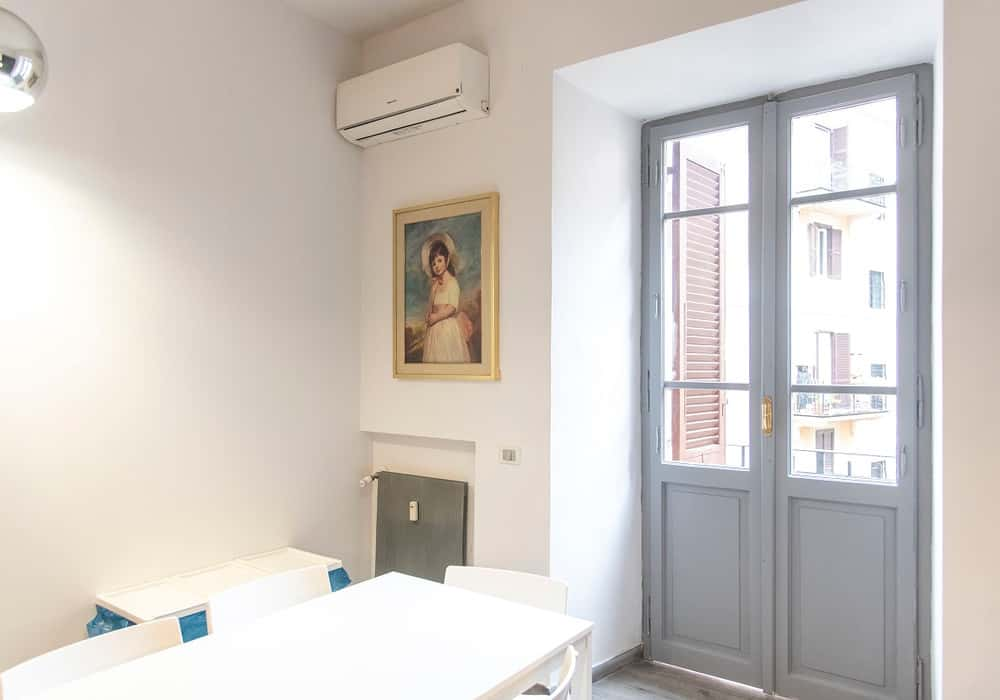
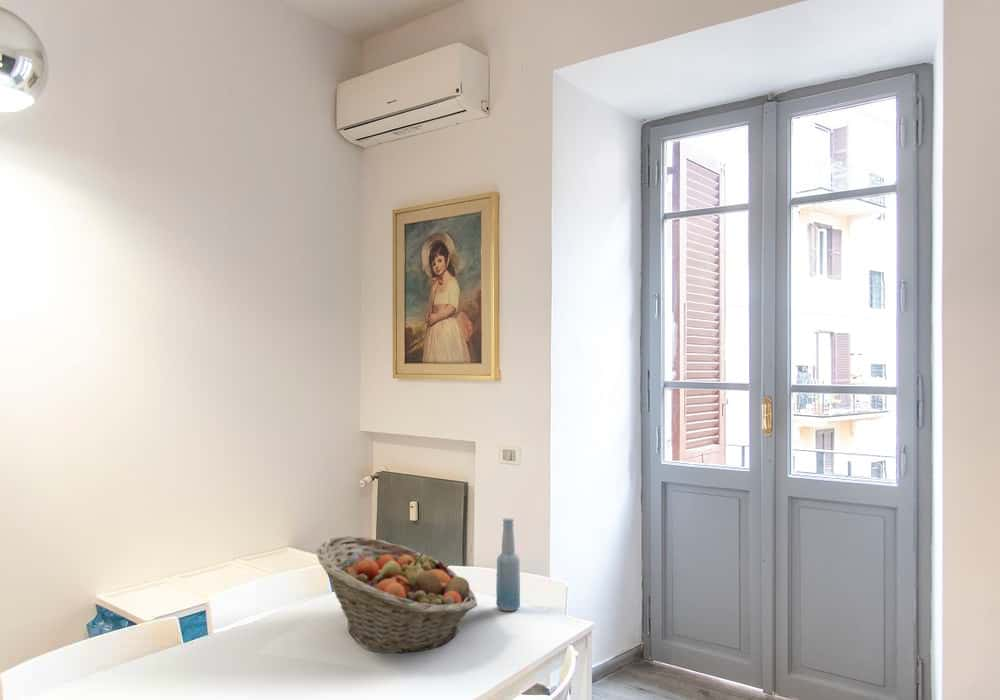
+ fruit basket (396, 586)
+ bottle (508, 563)
